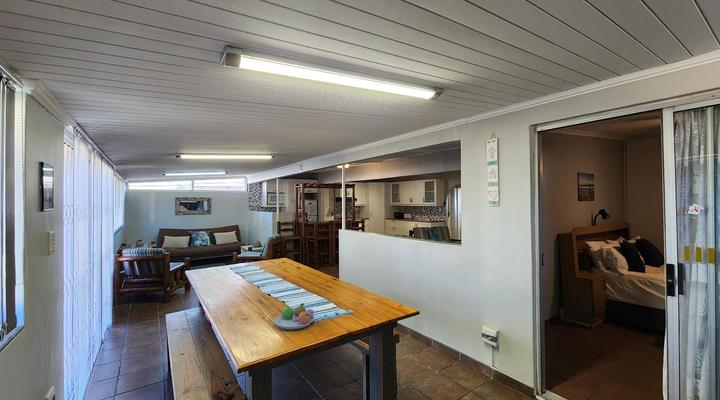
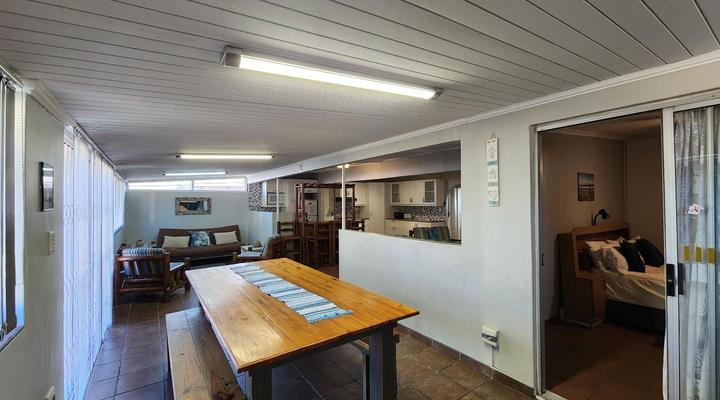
- fruit bowl (294, 314)
